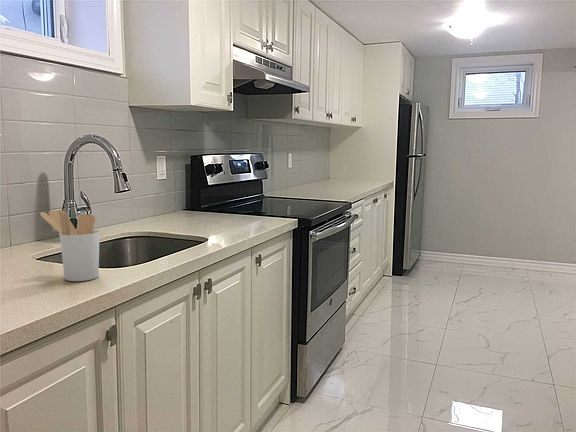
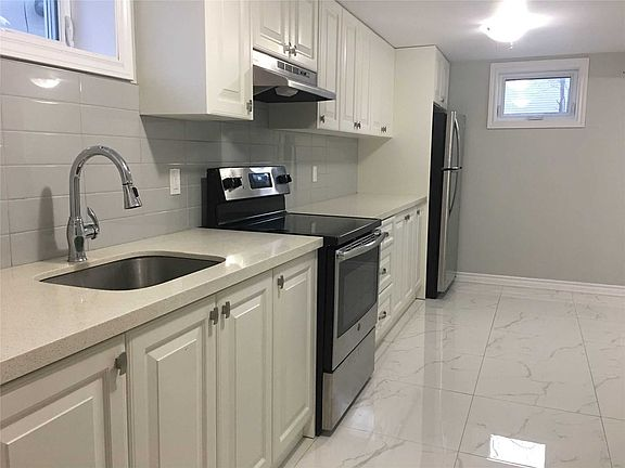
- utensil holder (71, 243)
